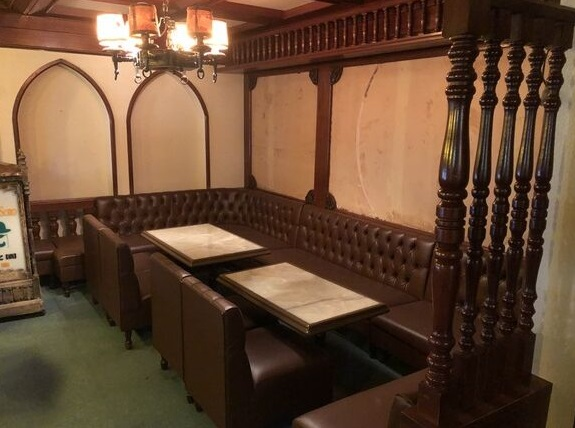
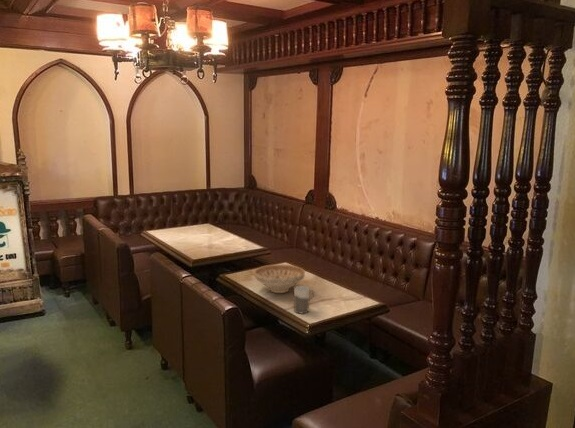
+ mug (304, 298)
+ decorative bowl (279, 280)
